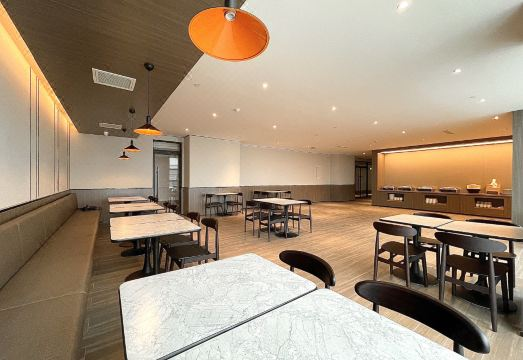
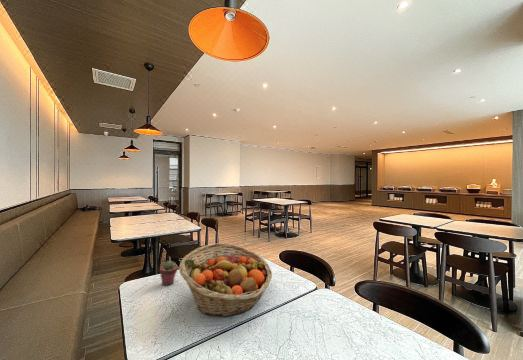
+ fruit basket (228, 274)
+ potted succulent (168, 272)
